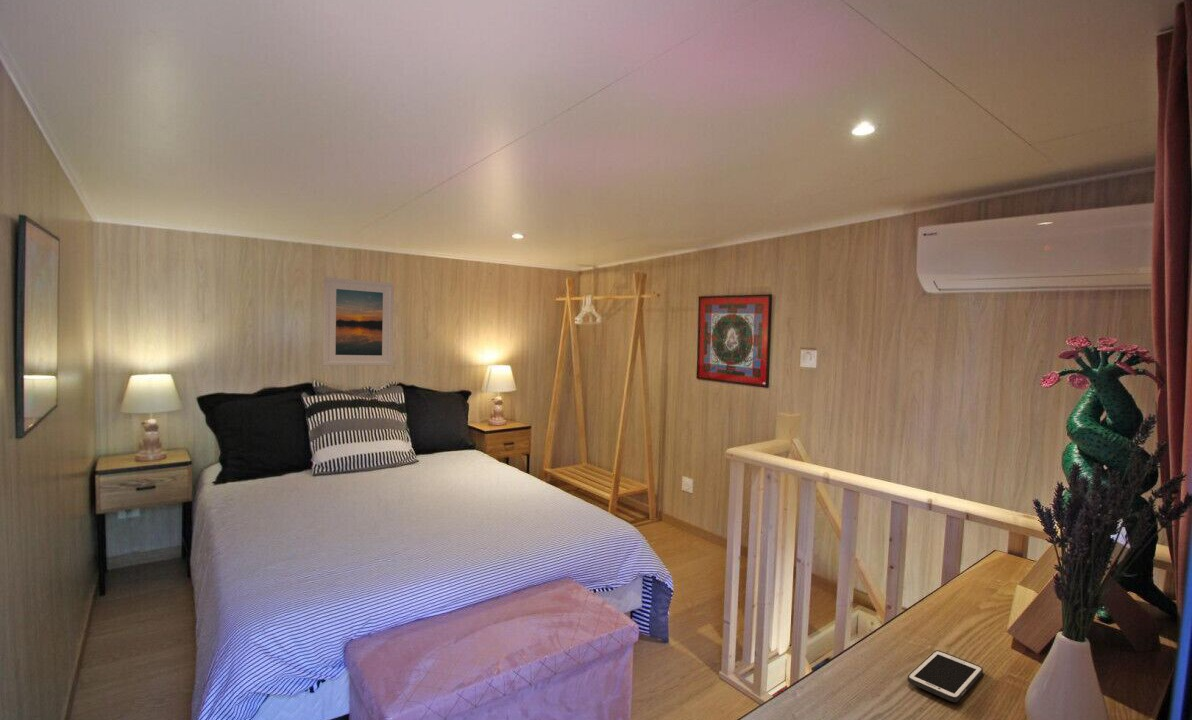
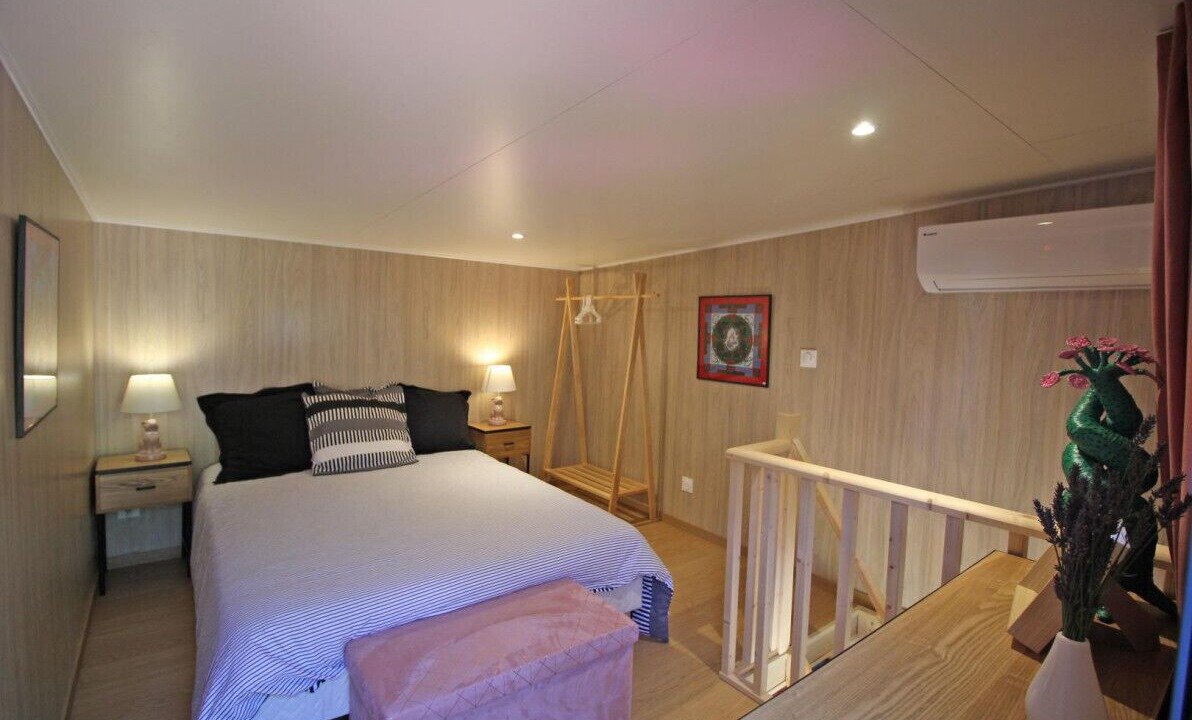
- cell phone (945, 674)
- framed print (359, 323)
